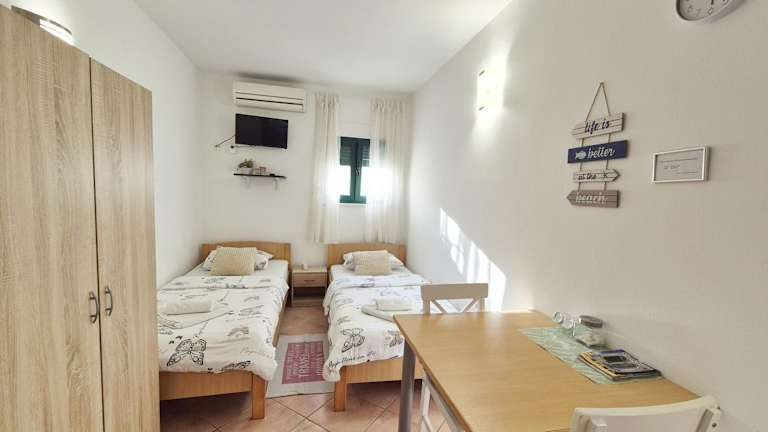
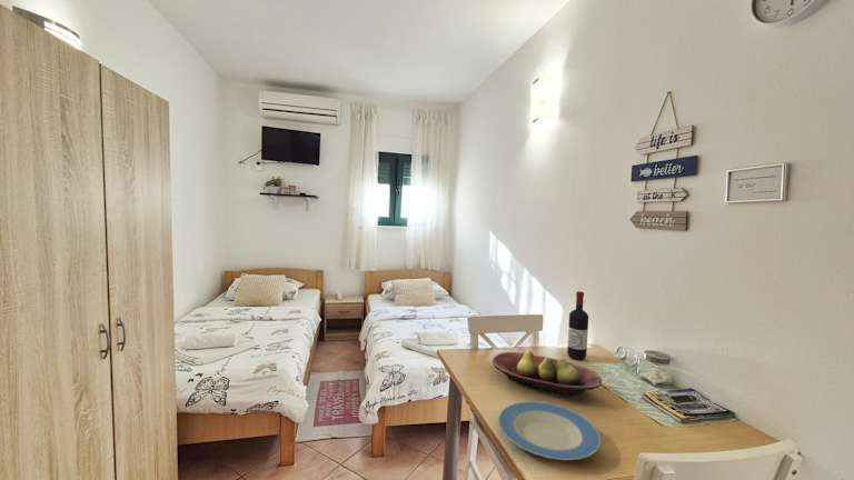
+ fruit bowl (544, 369)
+ plate (546, 431)
+ wine bottle (578, 324)
